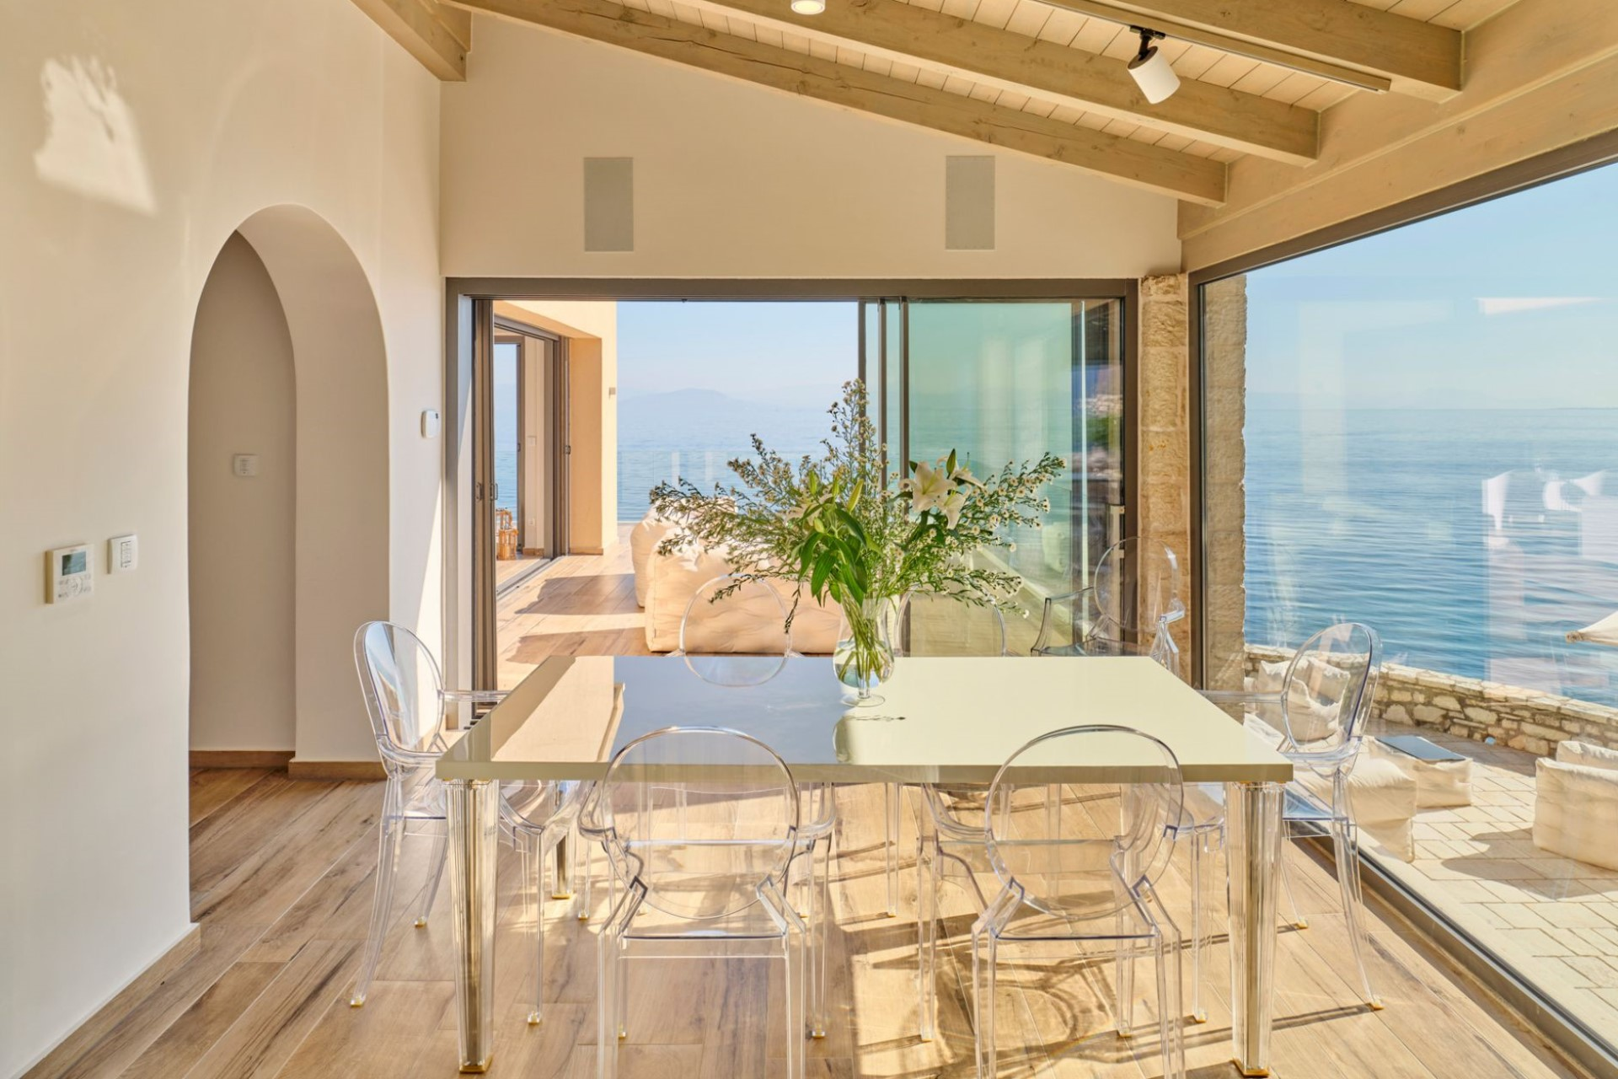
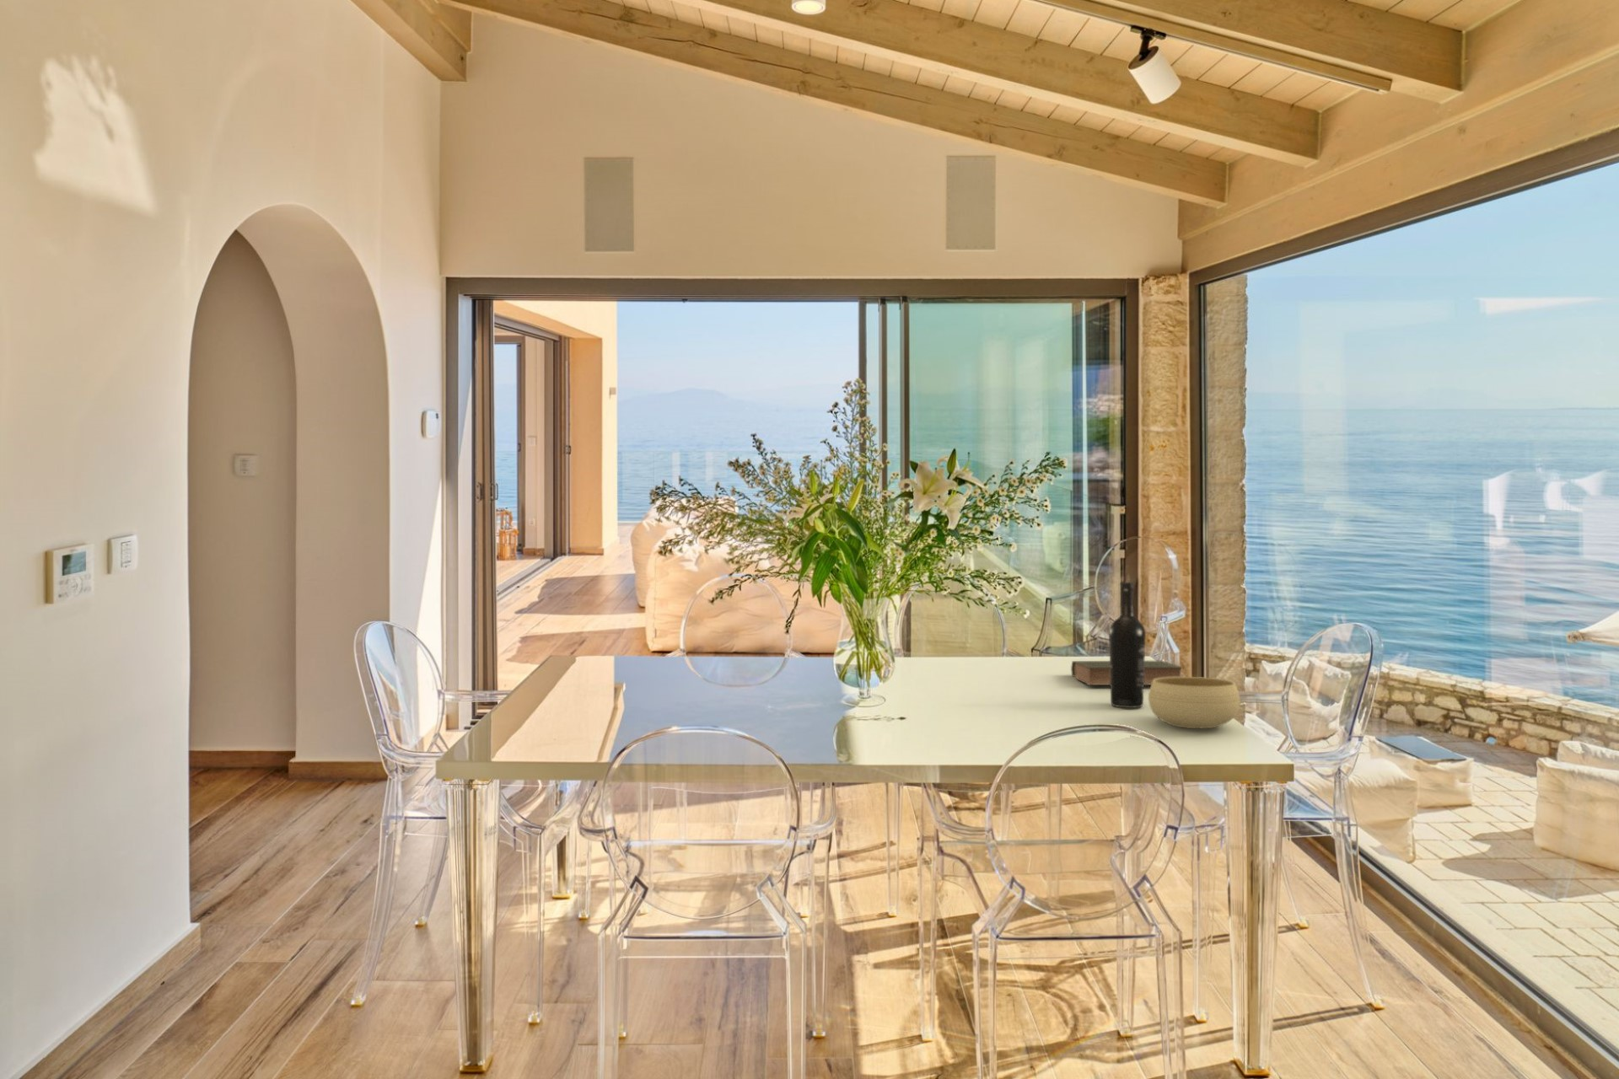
+ book (1109, 676)
+ bowl (1193, 703)
+ wine bottle (1126, 644)
